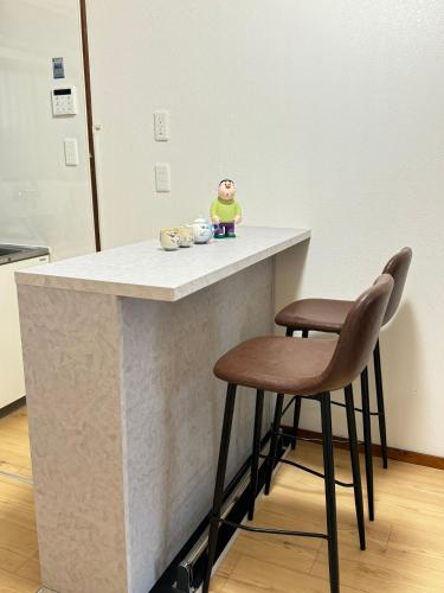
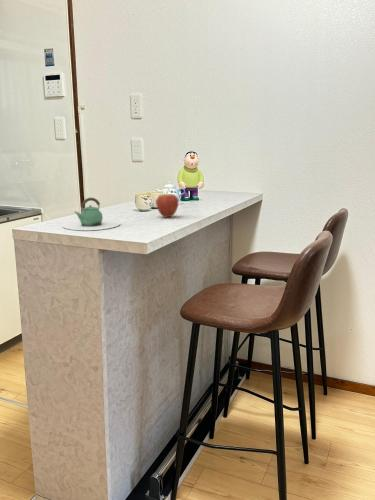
+ fruit (167, 202)
+ teapot (90, 211)
